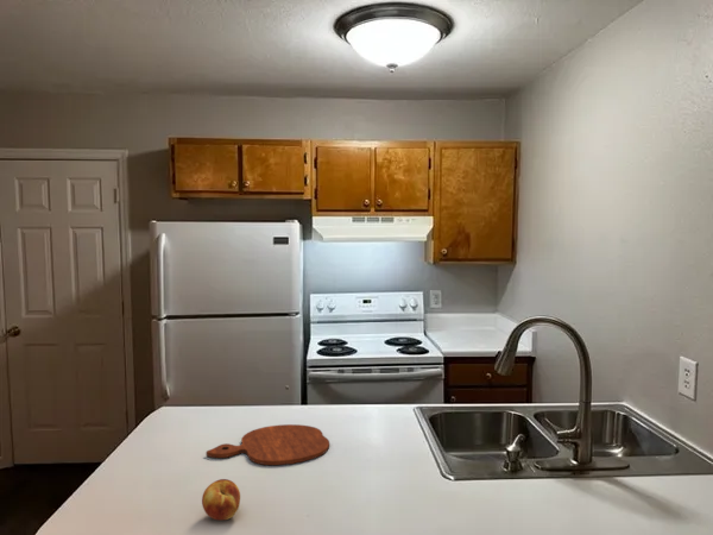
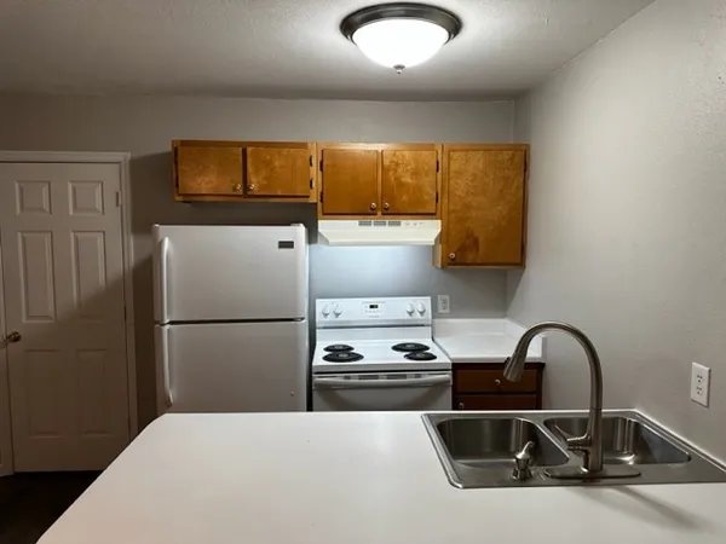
- cutting board (267, 445)
- fruit (221, 499)
